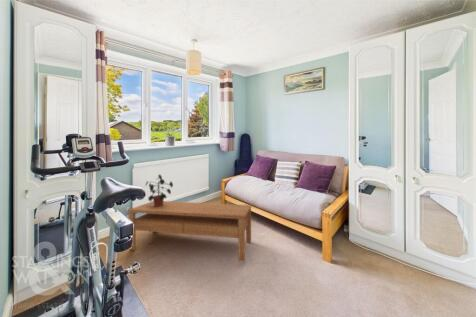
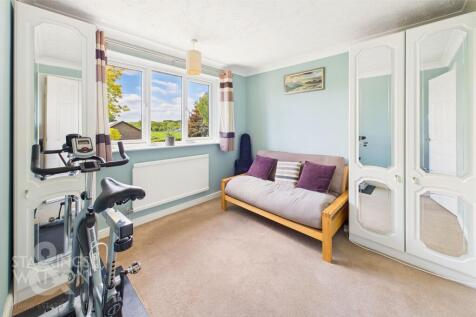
- coffee table (192, 226)
- potted plant (160, 189)
